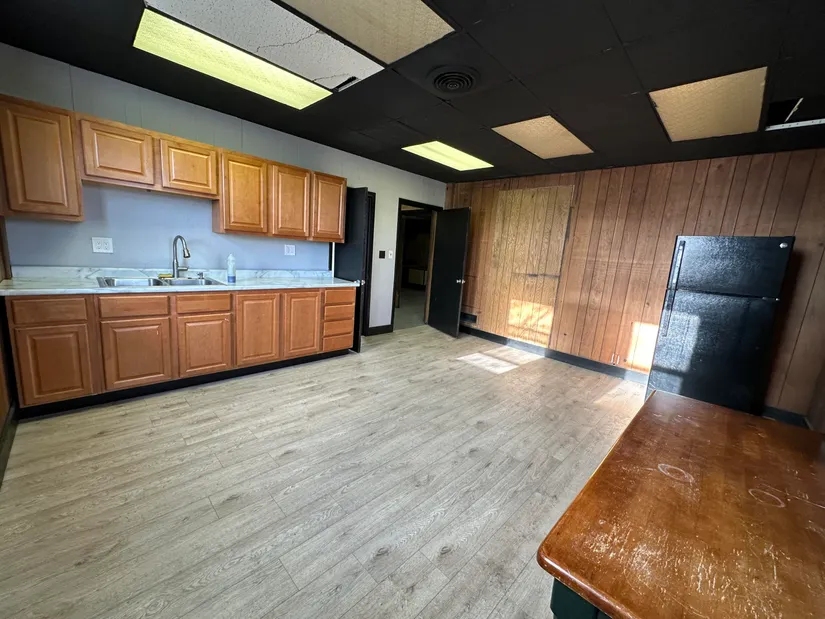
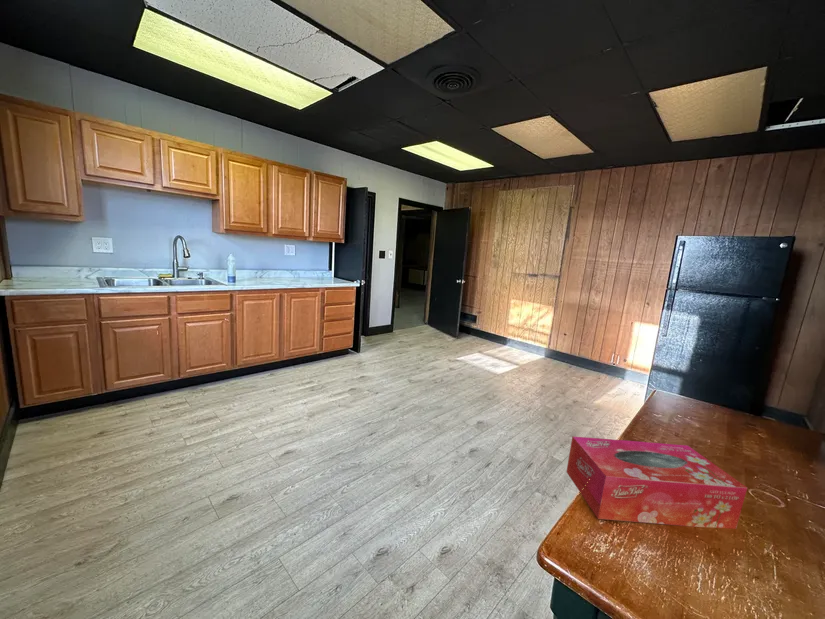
+ tissue box (646, 478)
